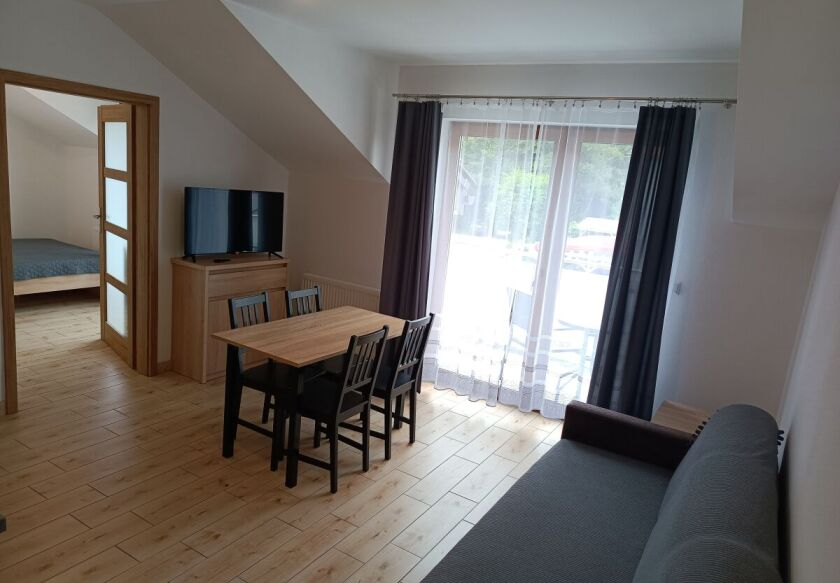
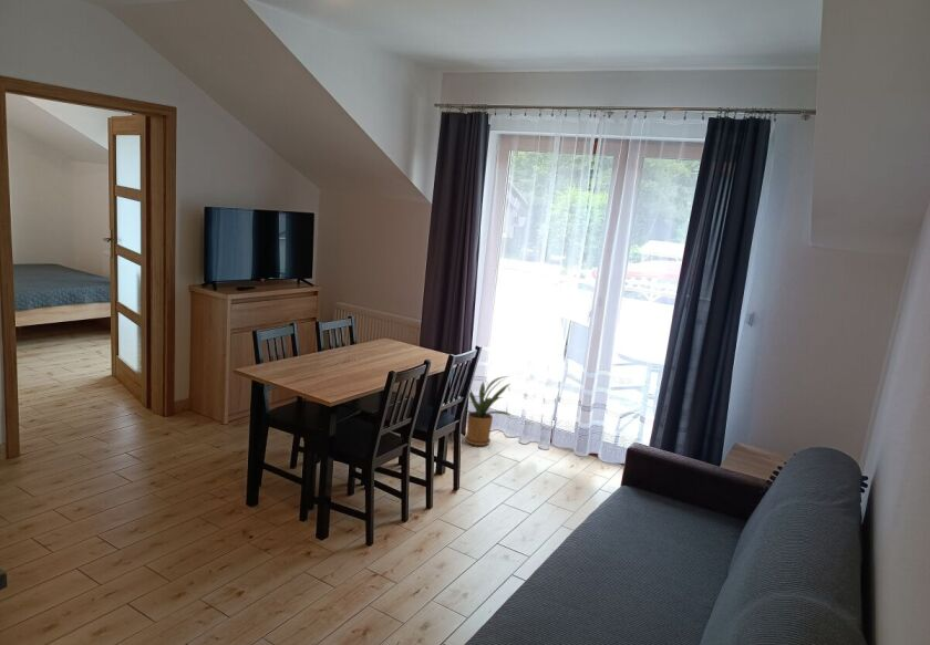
+ house plant (482, 406)
